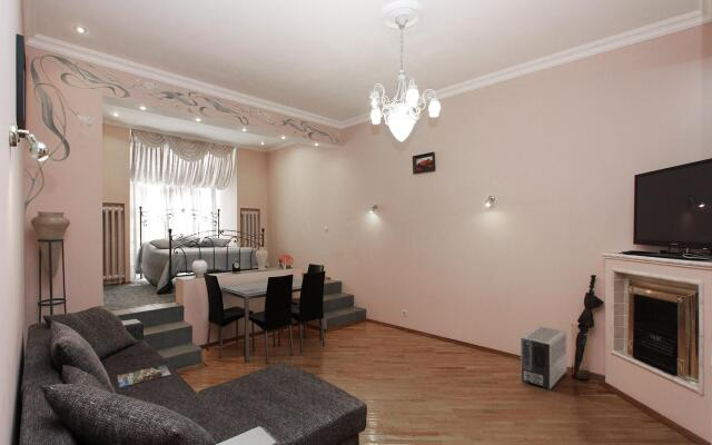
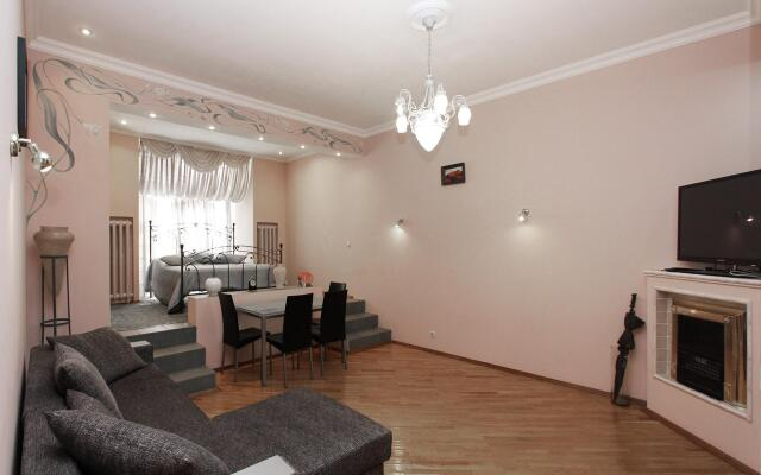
- magazine (144, 375)
- air purifier (544, 355)
